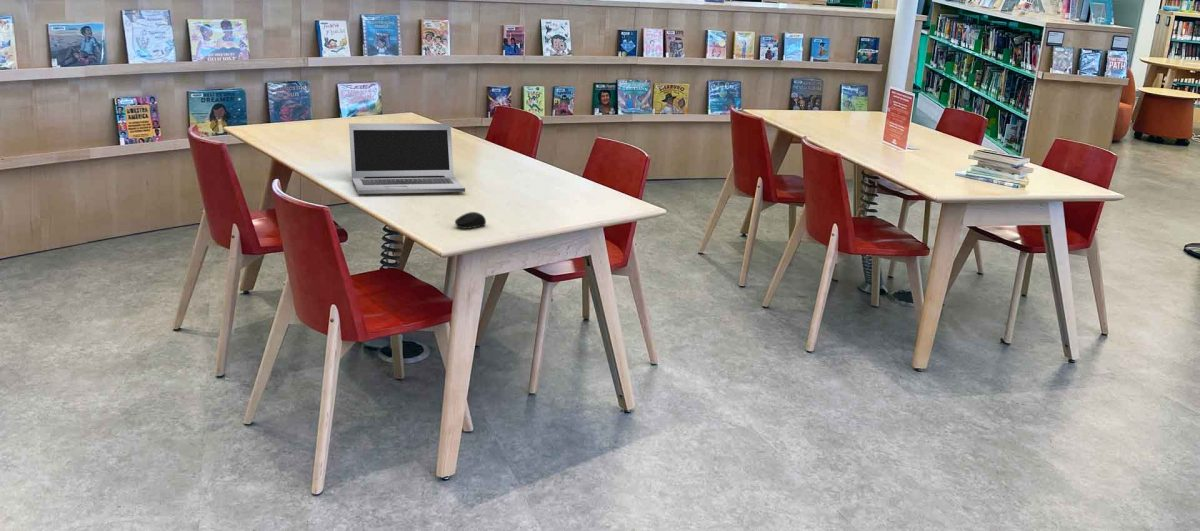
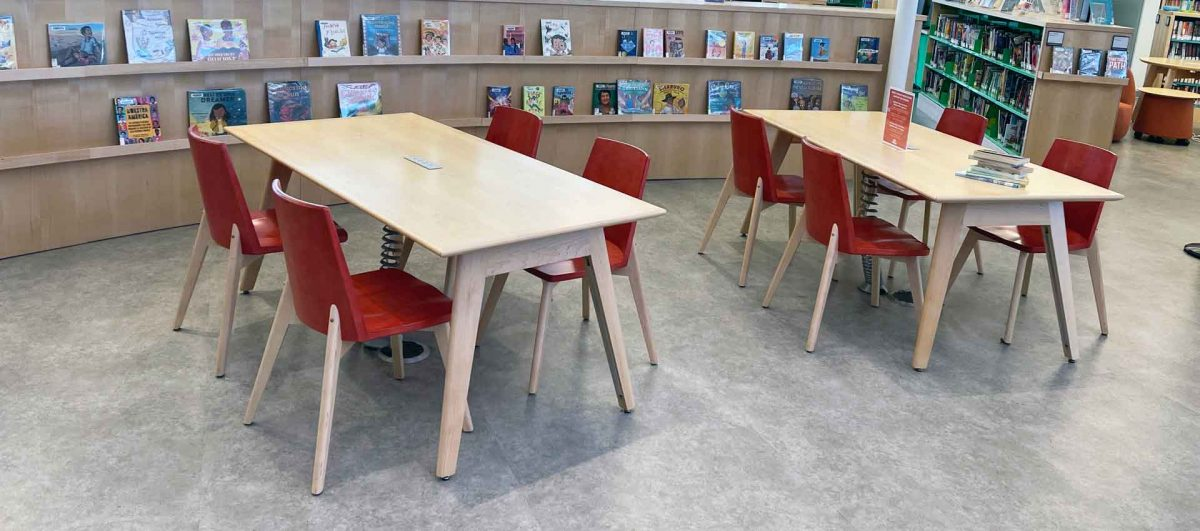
- laptop (406, 157)
- computer mouse (470, 219)
